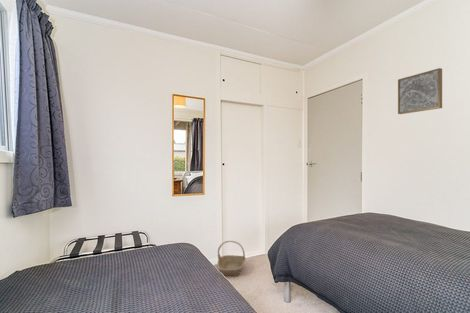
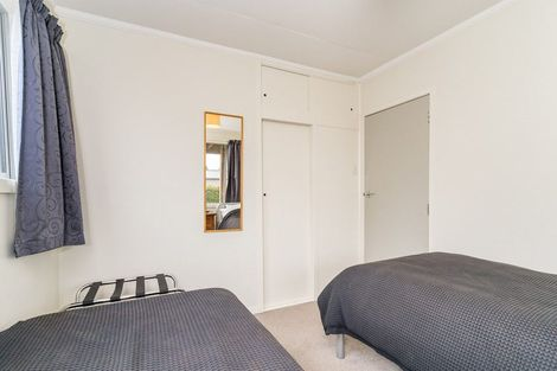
- wall art (418, 92)
- basket (231, 255)
